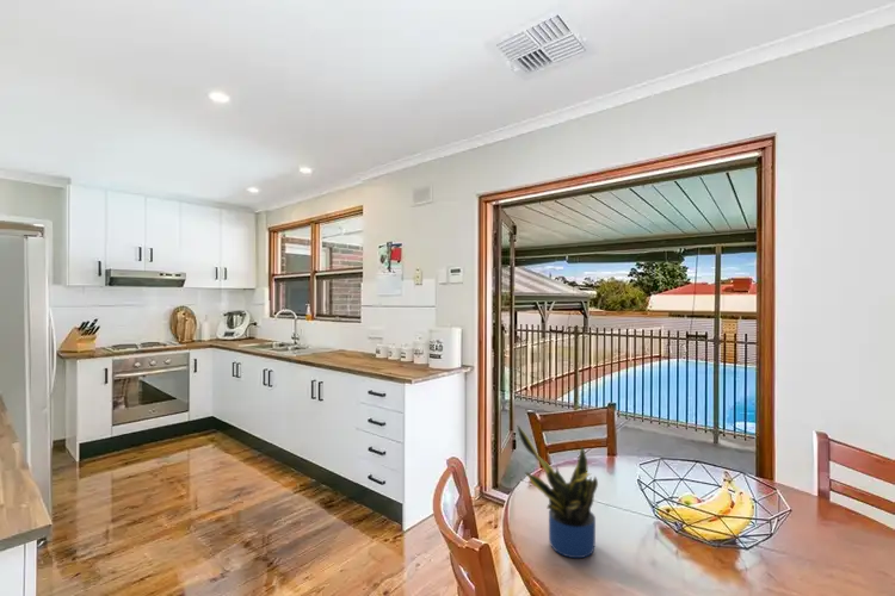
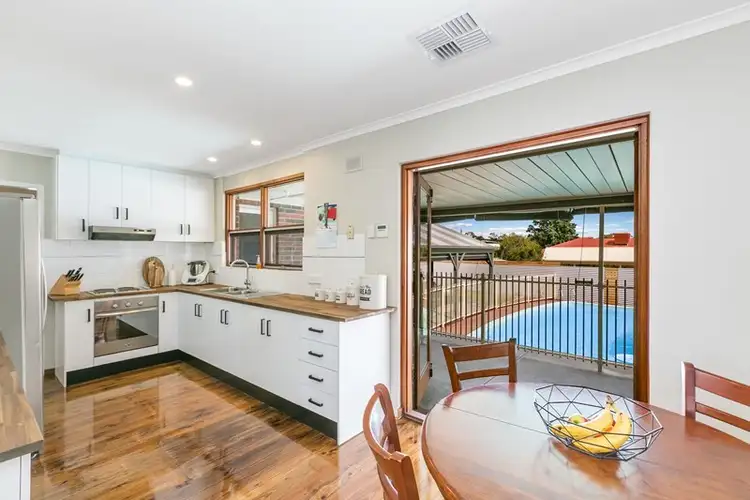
- potted plant (558, 489)
